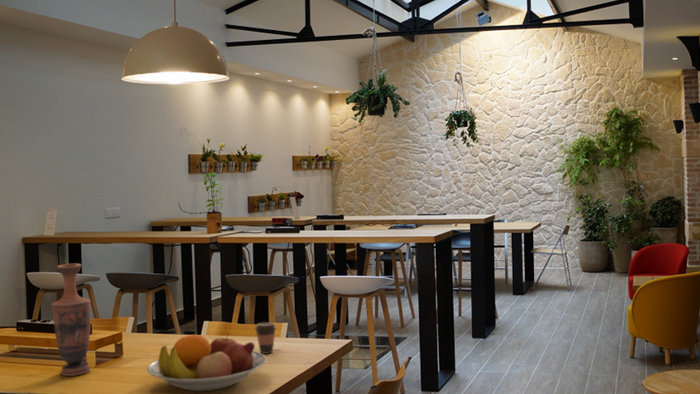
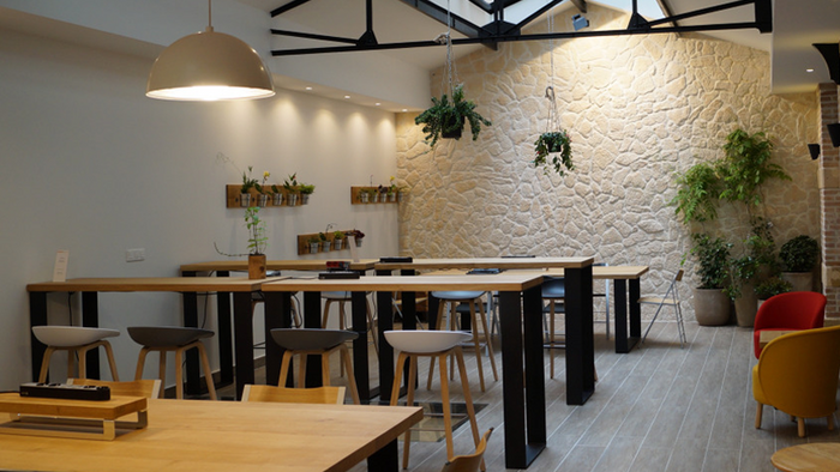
- fruit bowl (207, 357)
- coffee cup (266, 338)
- vase (71, 319)
